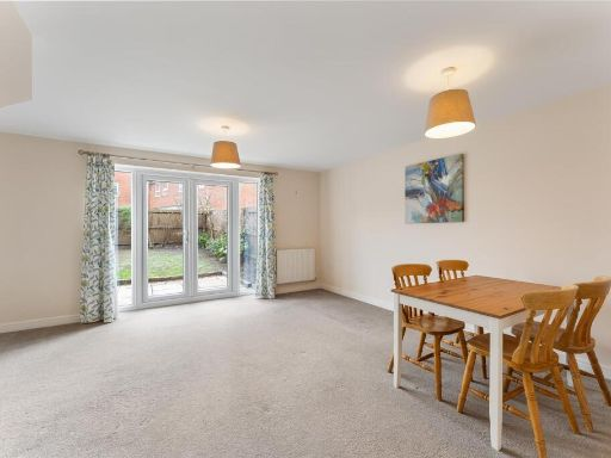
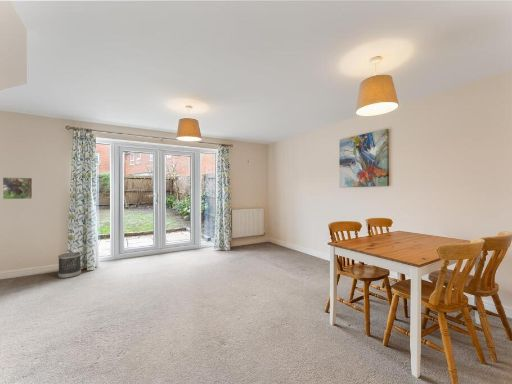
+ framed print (18, 188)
+ wastebasket (69, 264)
